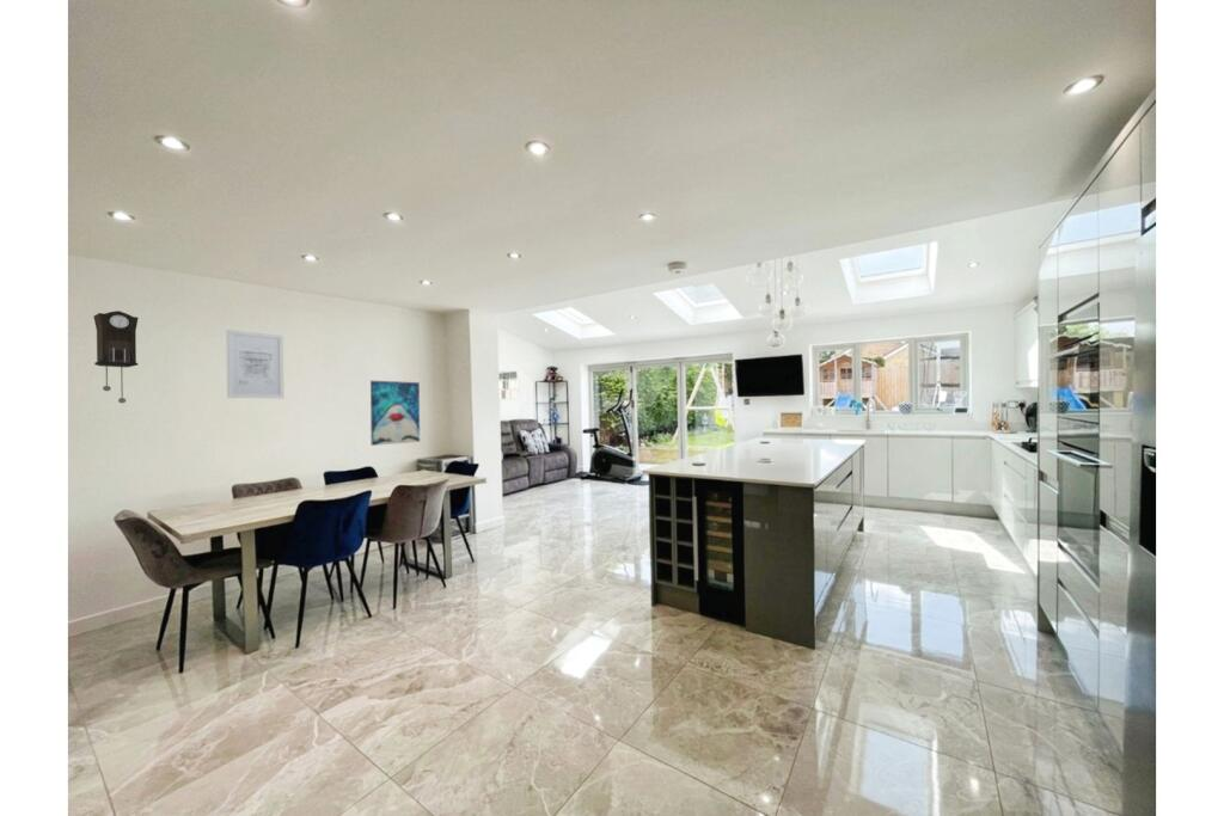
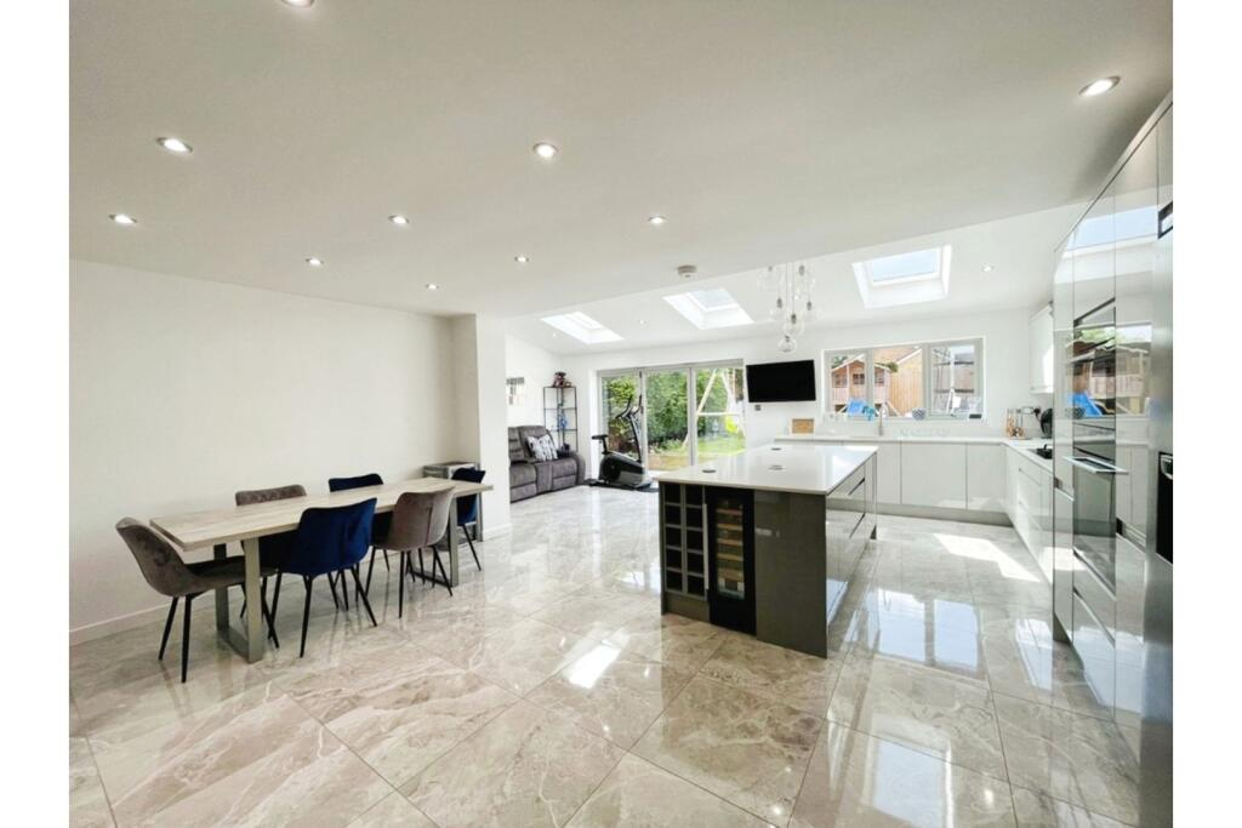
- wall art (396, 412)
- pendulum clock (116, 357)
- wall art (256, 364)
